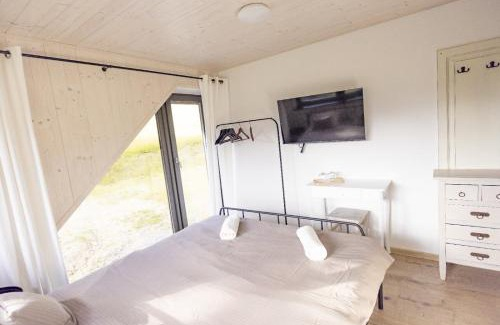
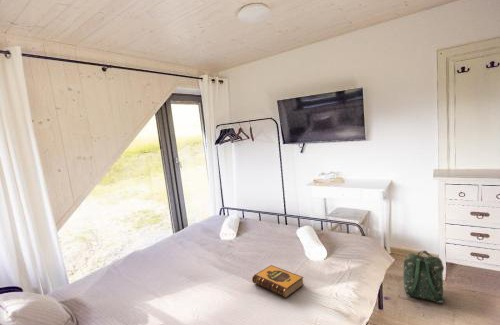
+ backpack (417, 269)
+ hardback book (277, 280)
